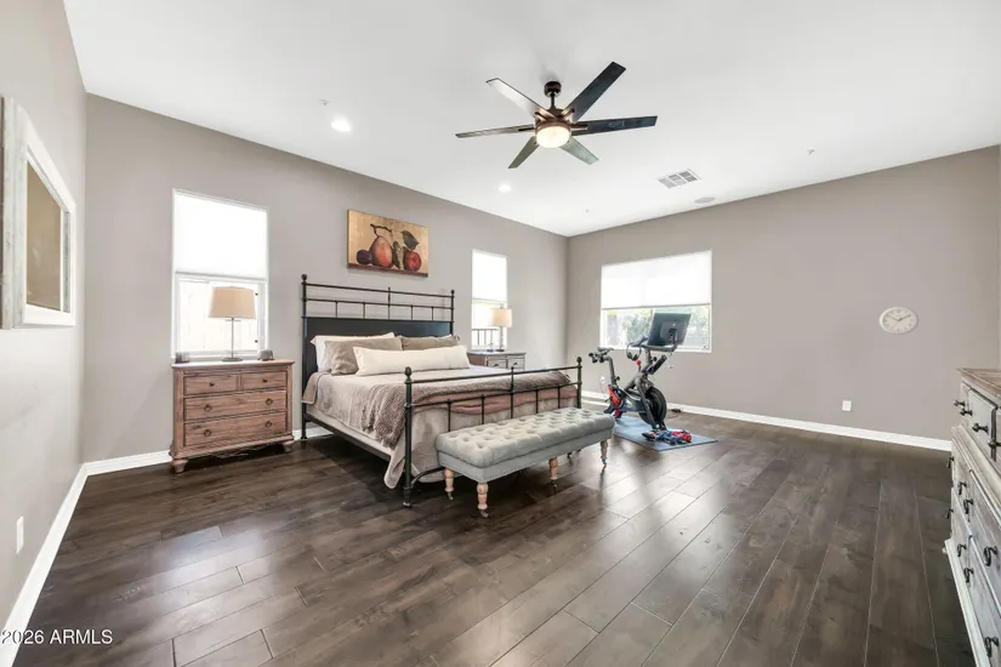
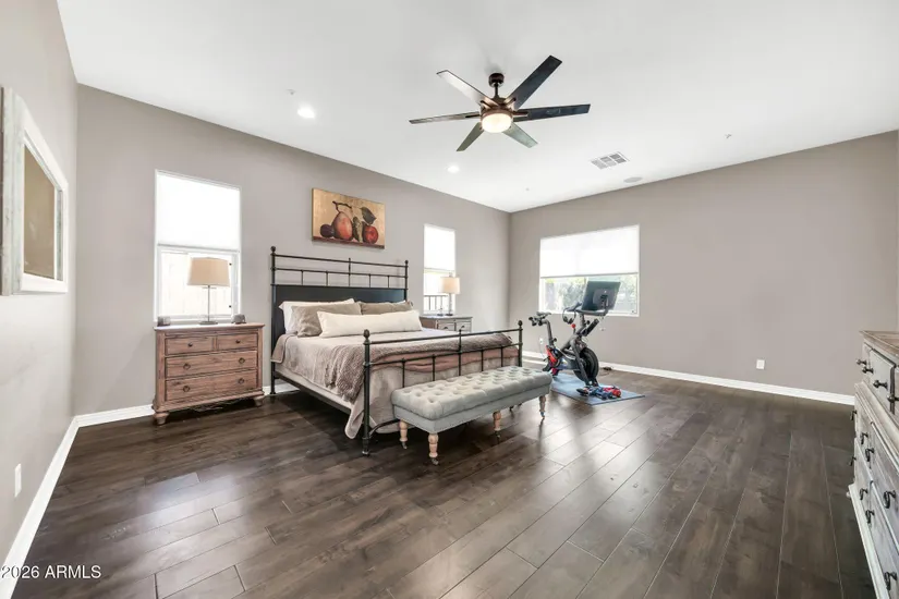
- wall clock (898, 320)
